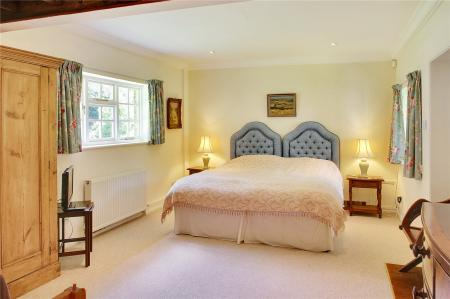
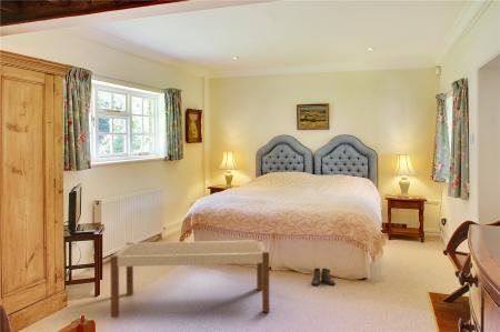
+ boots (321, 275)
+ bench (189, 264)
